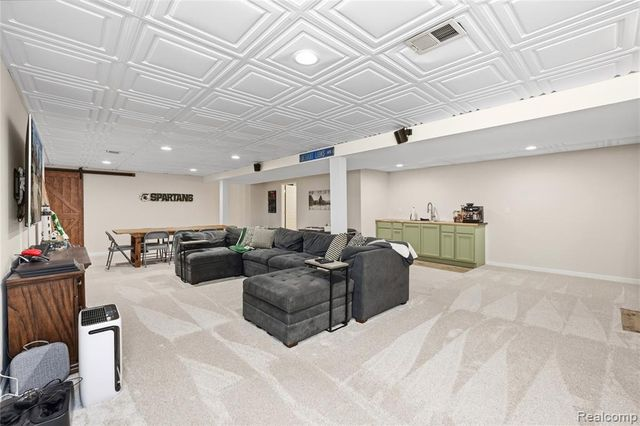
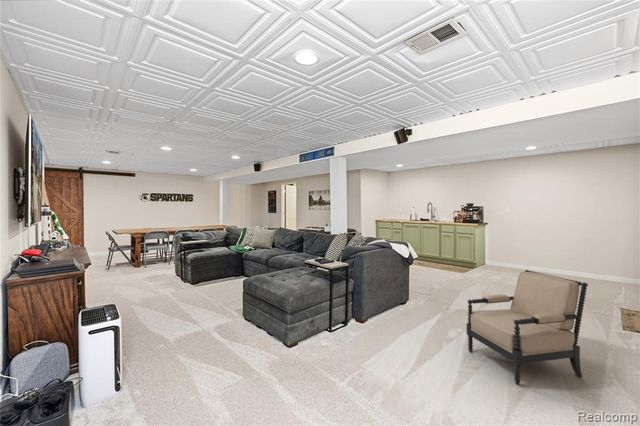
+ chair (522, 319)
